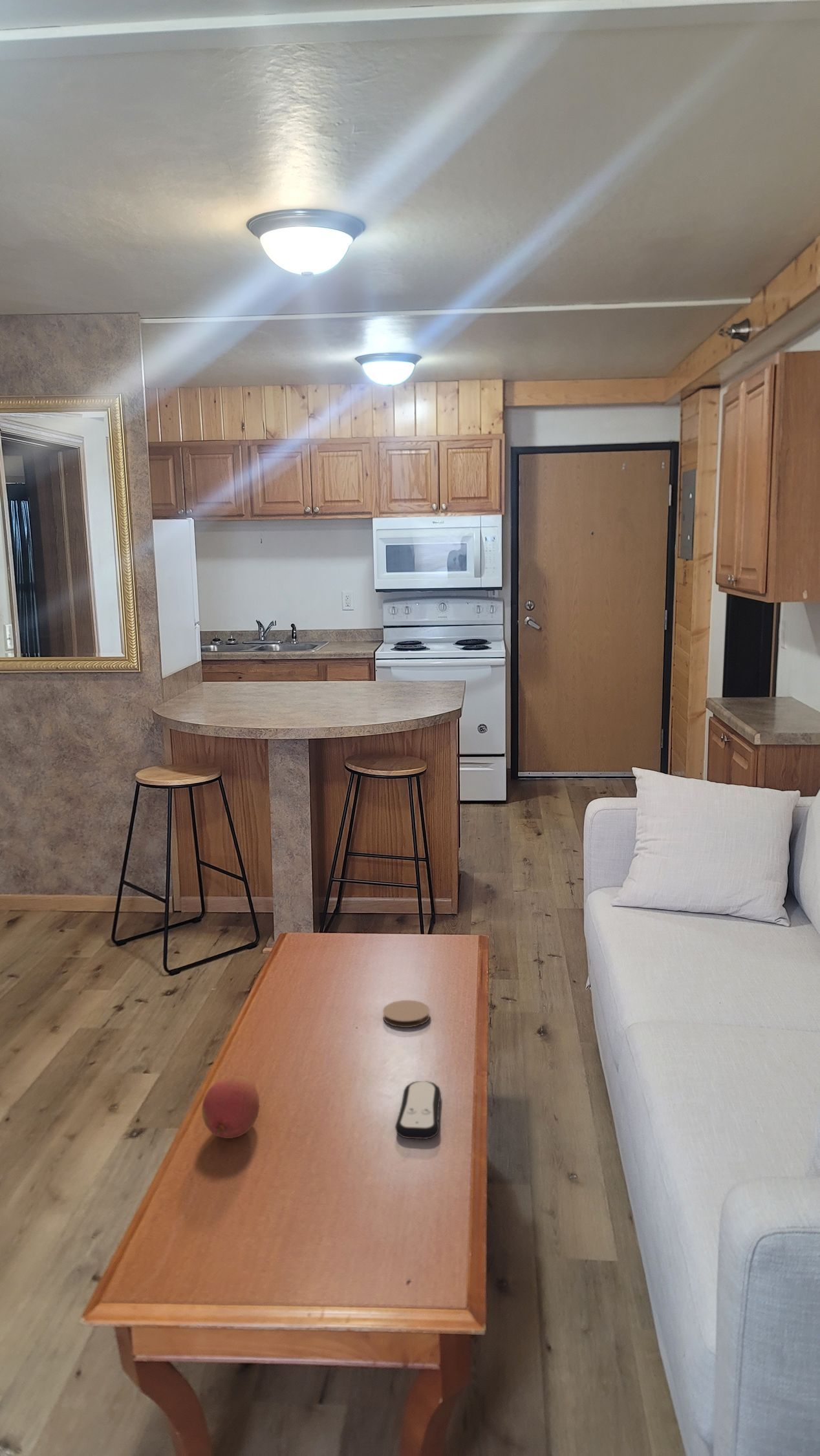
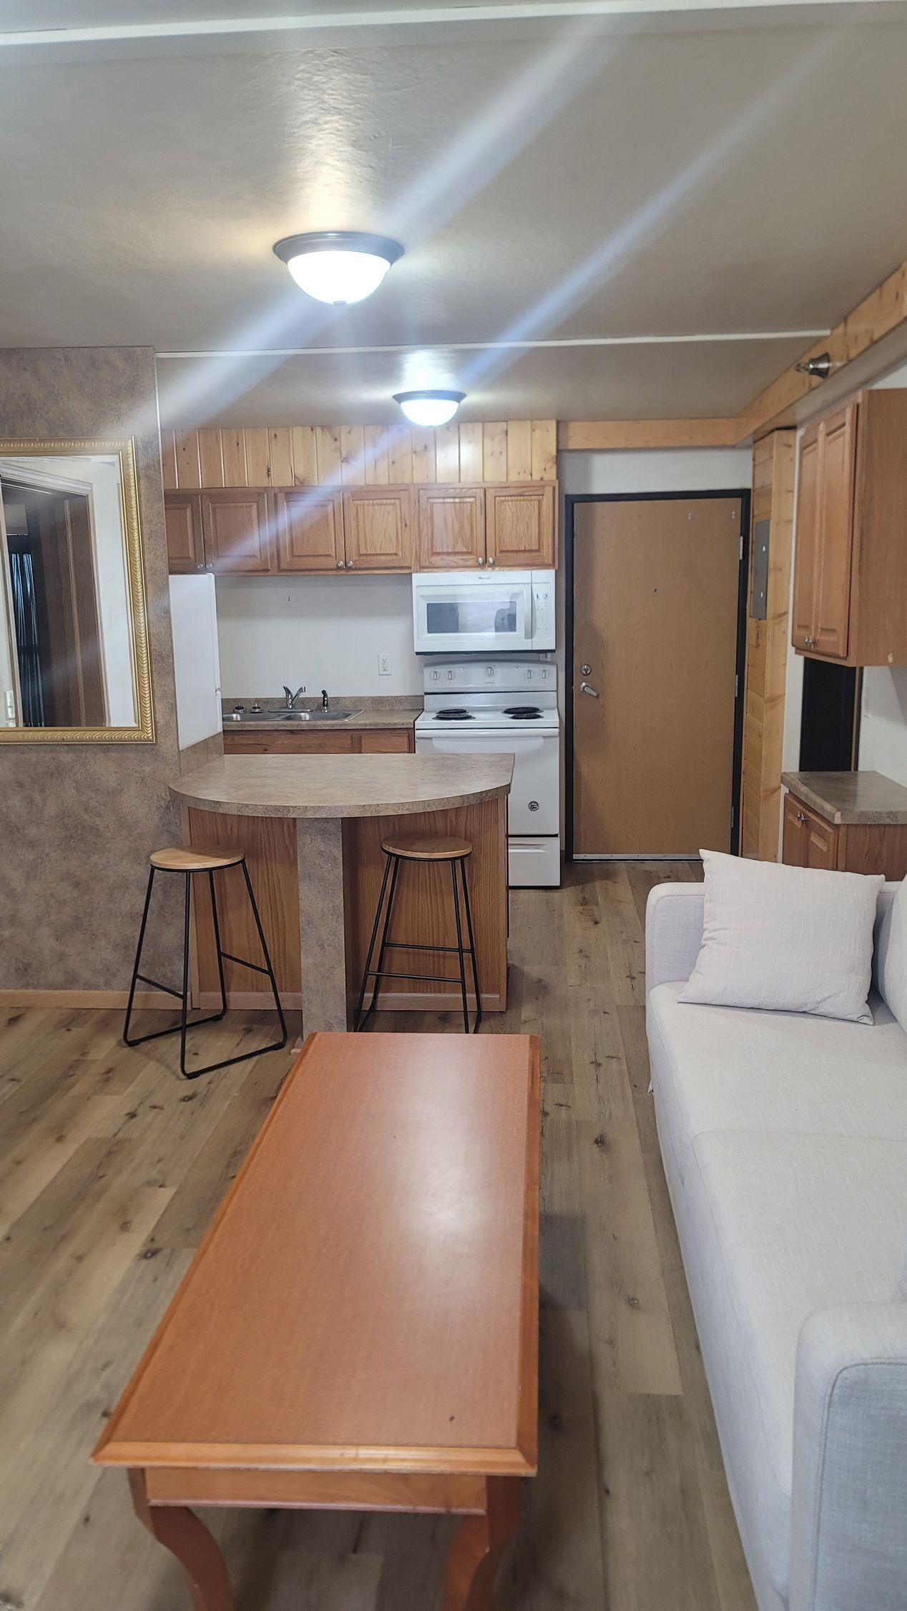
- remote control (420, 1108)
- coaster (406, 1013)
- fruit (232, 1106)
